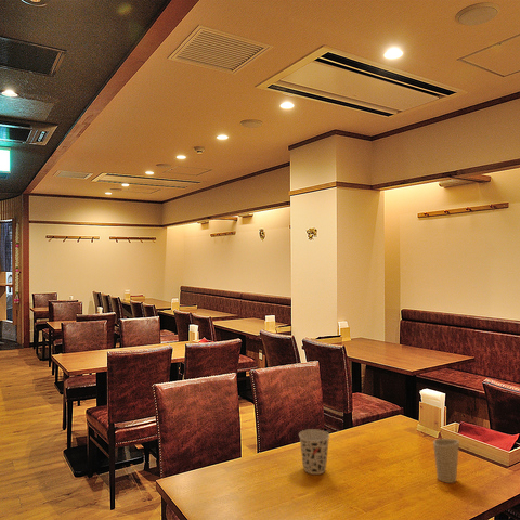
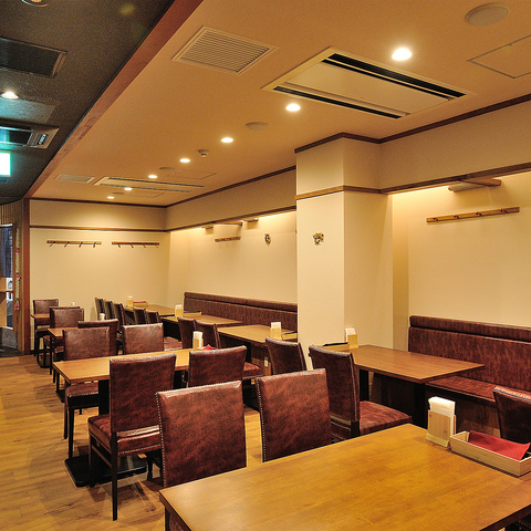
- cup (314, 452)
- cup (446, 458)
